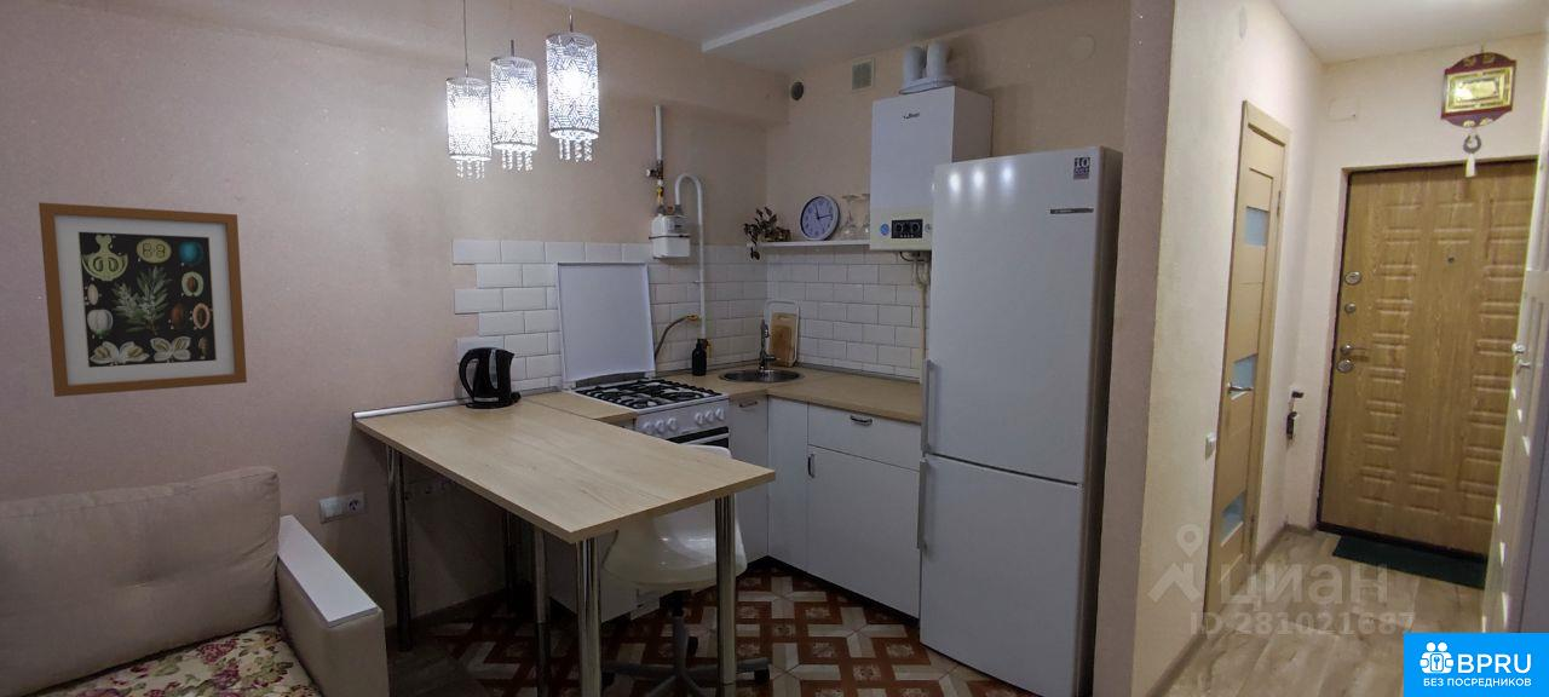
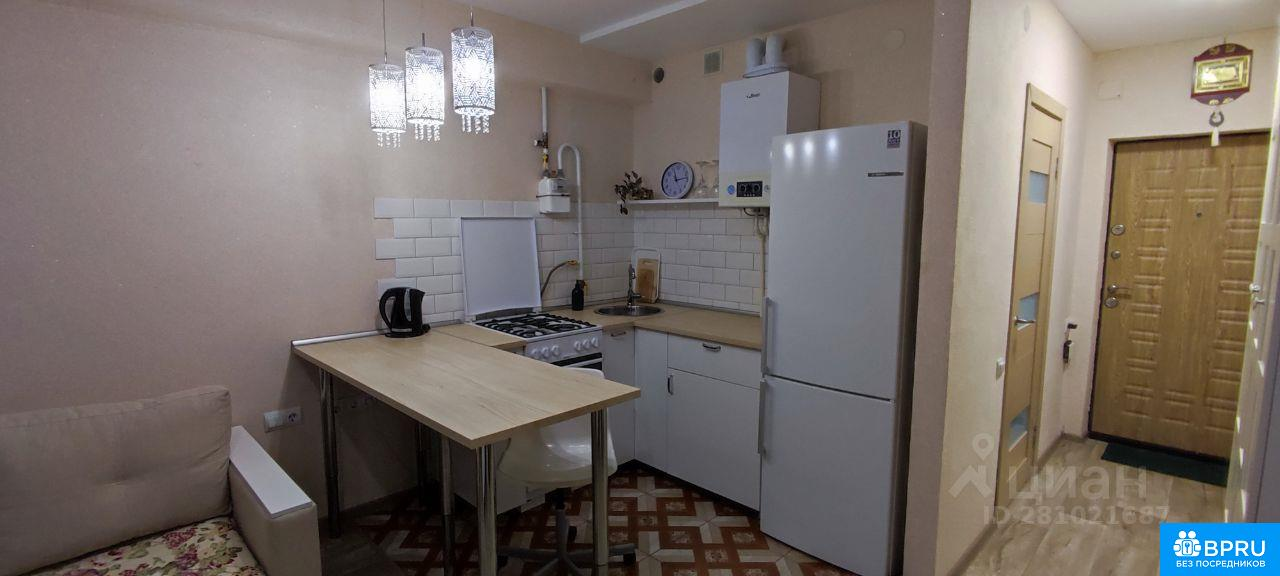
- wall art (151, 299)
